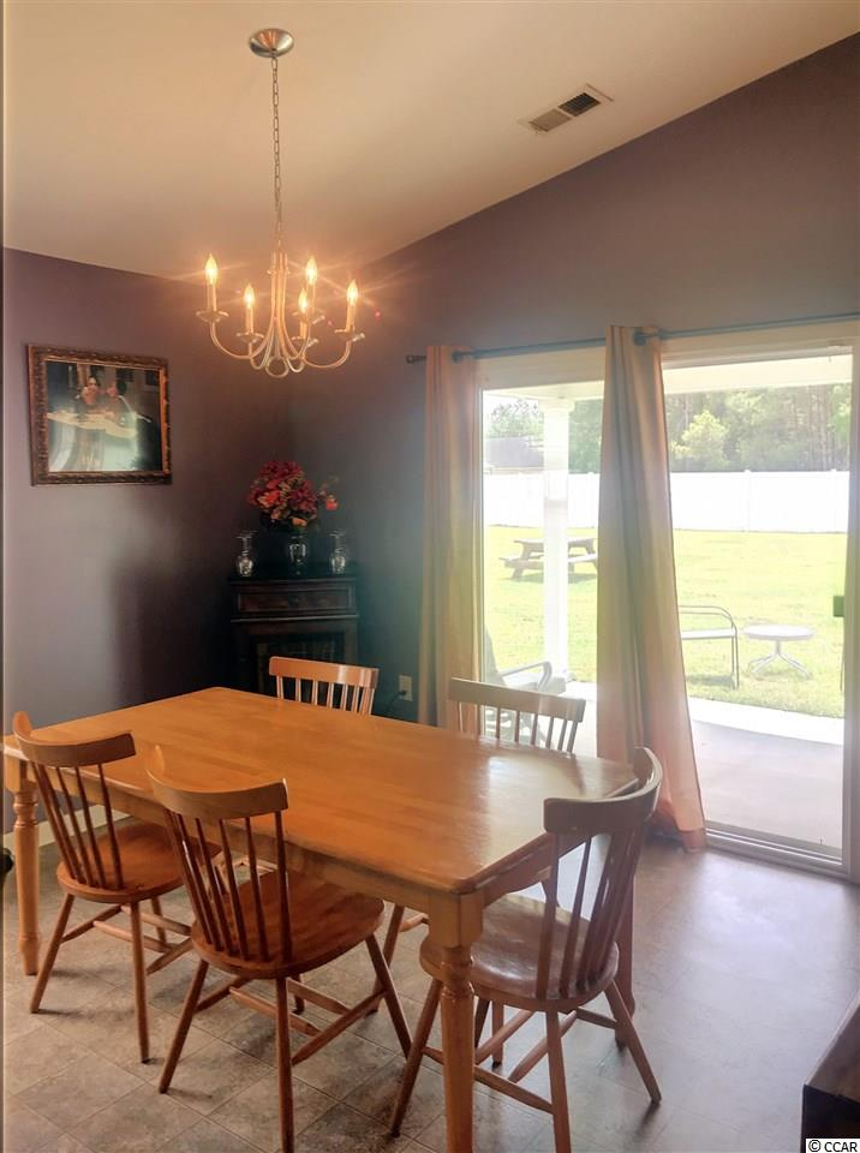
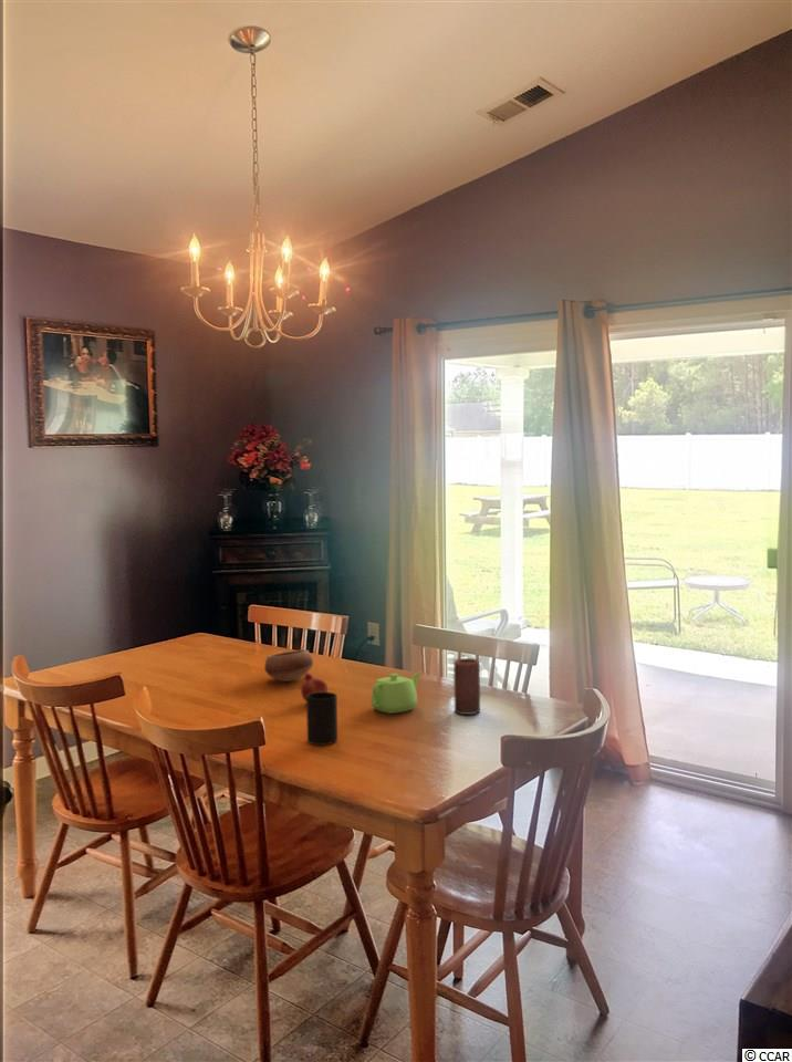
+ bowl (289, 665)
+ fruit (314, 688)
+ candle (467, 686)
+ cup (322, 718)
+ teapot (397, 690)
